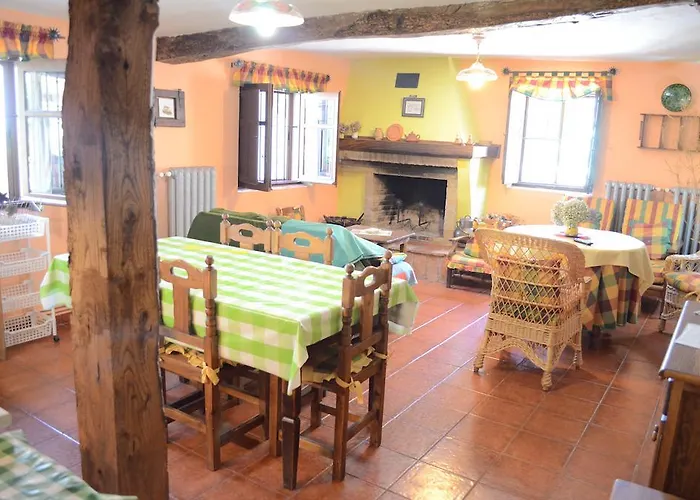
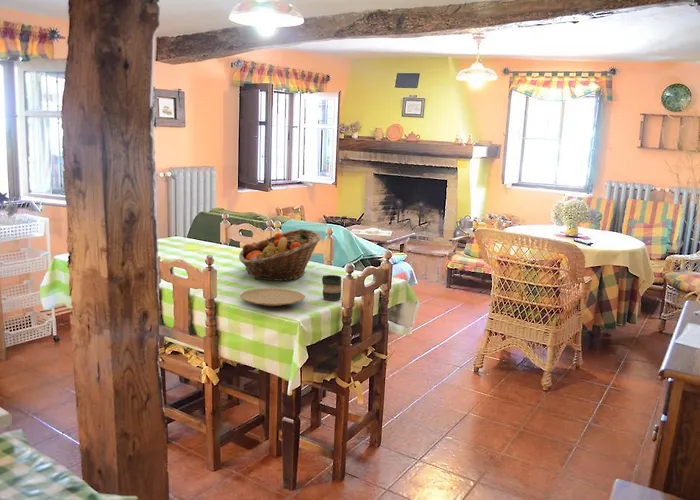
+ fruit basket (280, 253)
+ mug (329, 286)
+ plate (272, 299)
